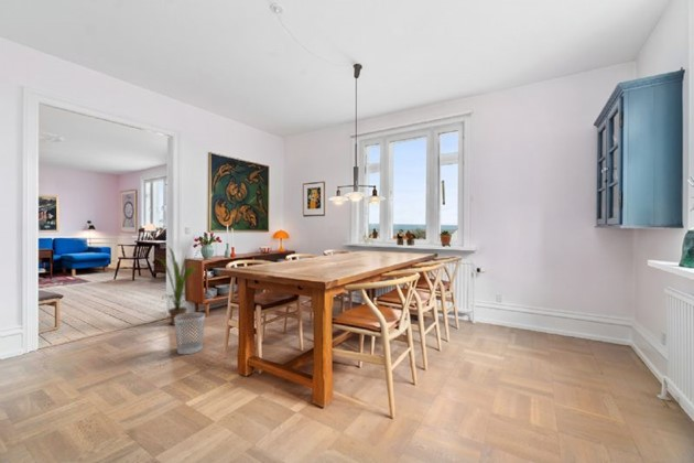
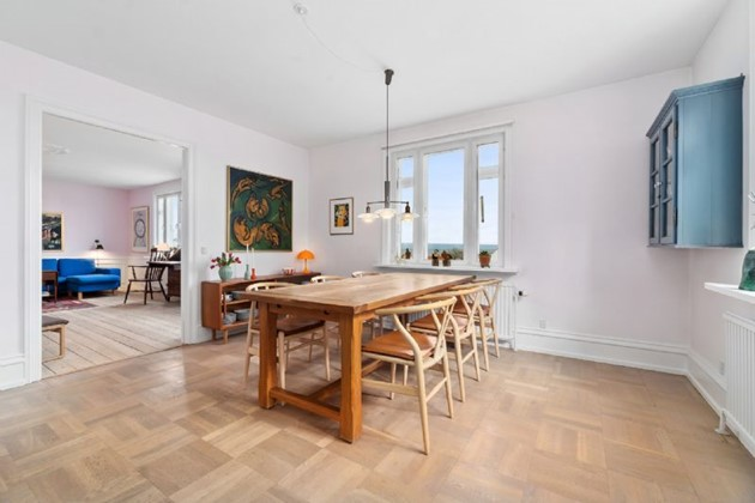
- wastebasket (189, 333)
- house plant (173, 284)
